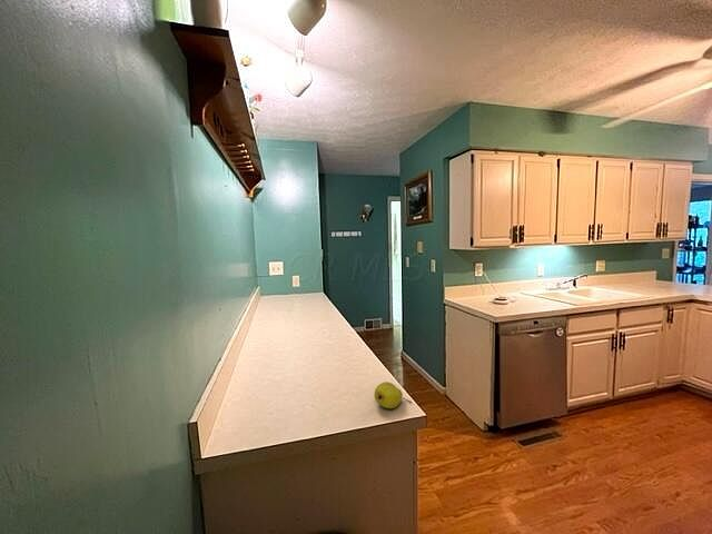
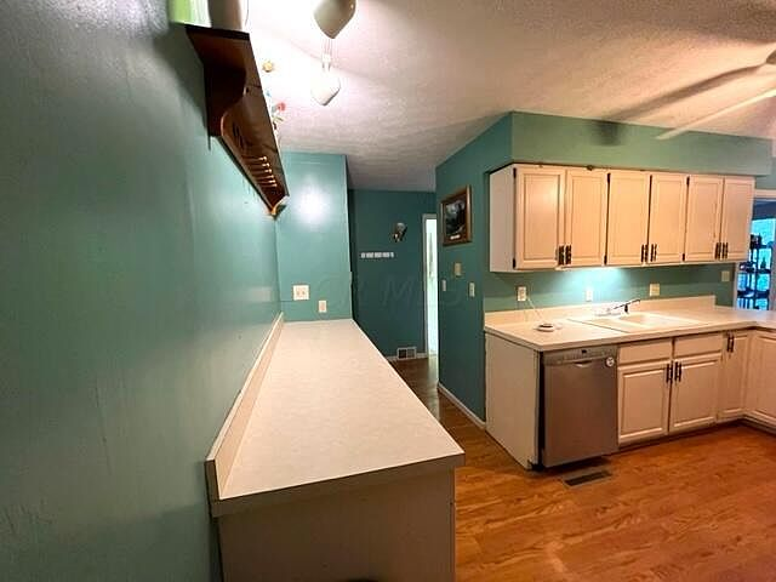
- fruit (392, 394)
